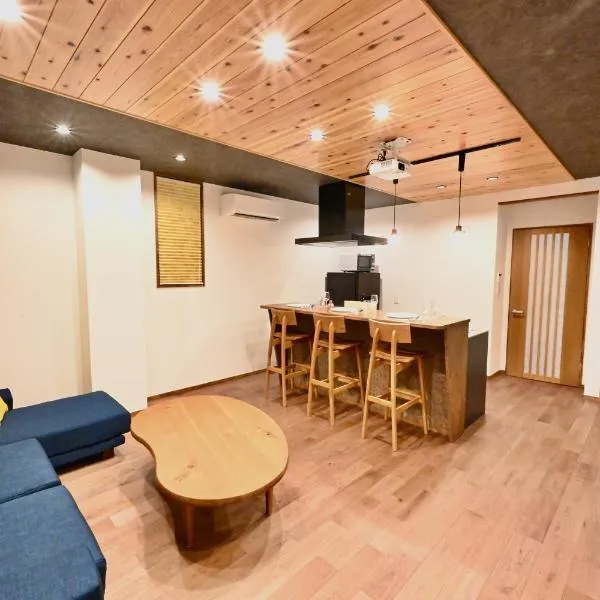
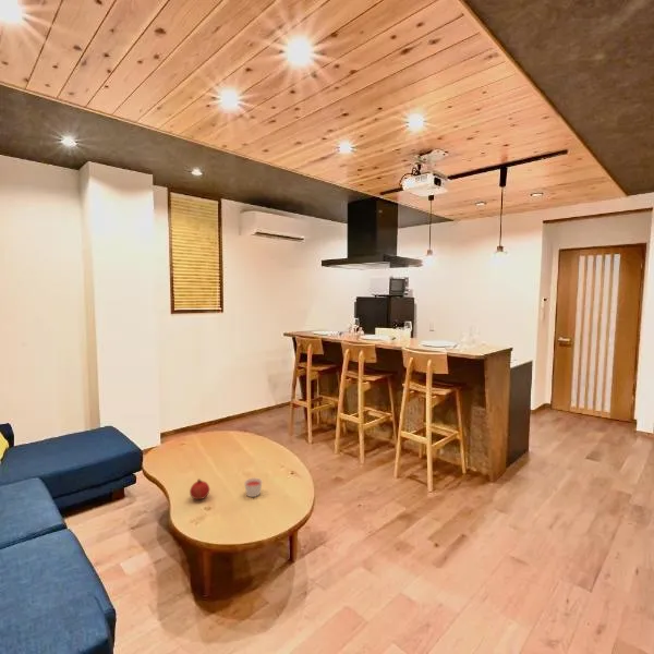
+ candle (253, 487)
+ fruit (199, 488)
